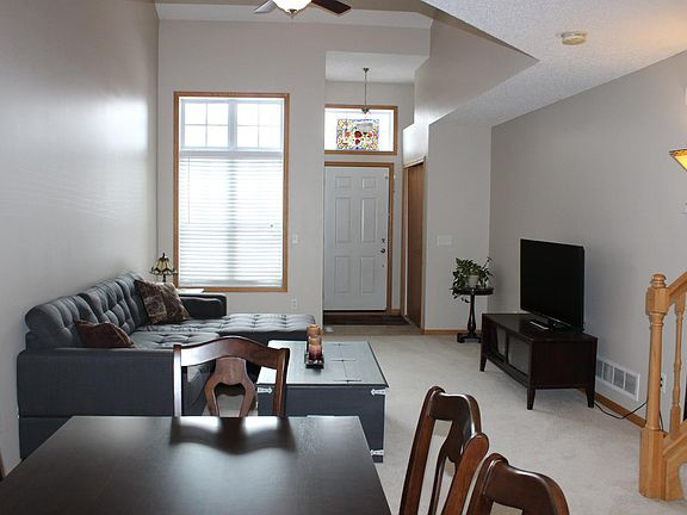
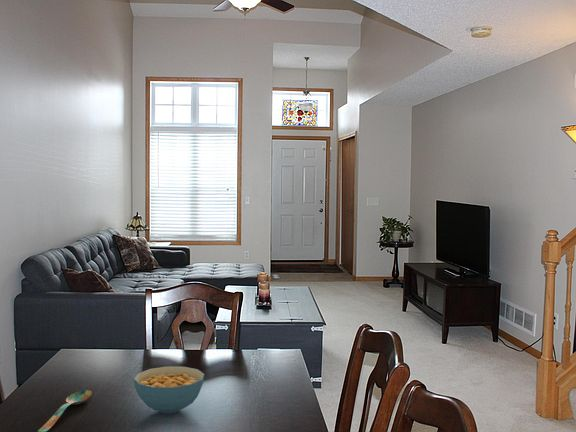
+ cereal bowl (169, 393)
+ spoon (65, 408)
